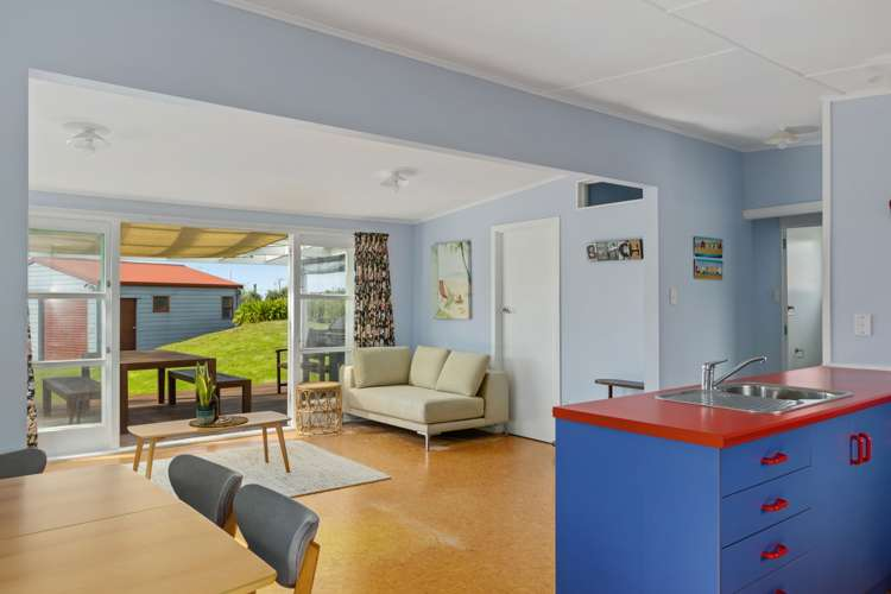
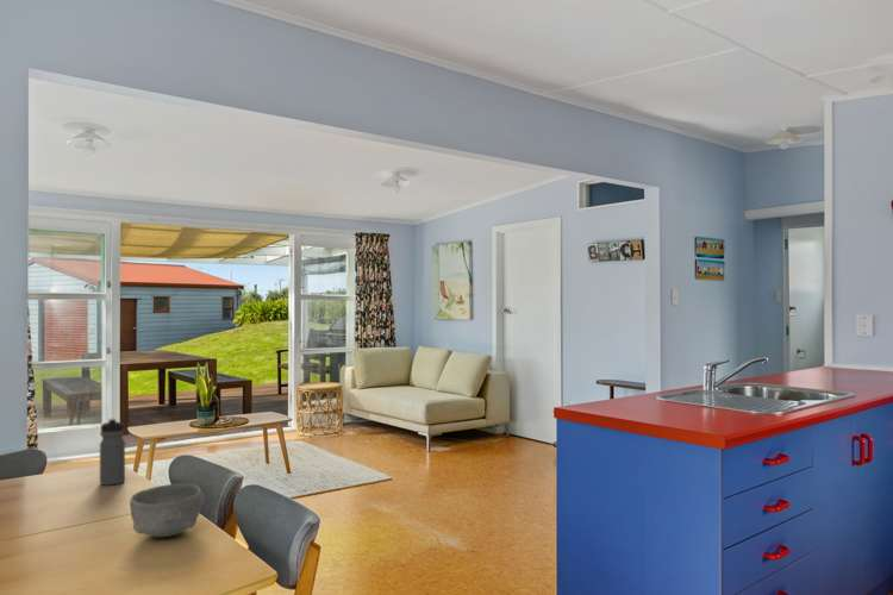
+ water bottle (112, 450)
+ bowl (168, 512)
